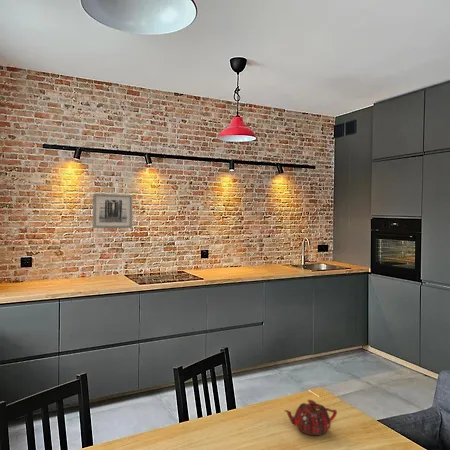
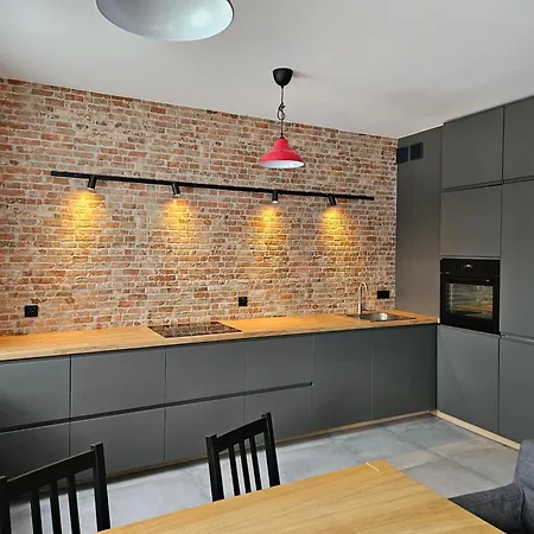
- wall art (113, 211)
- teapot (310, 415)
